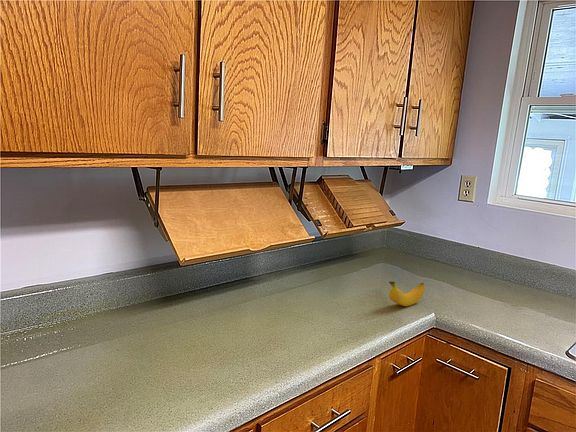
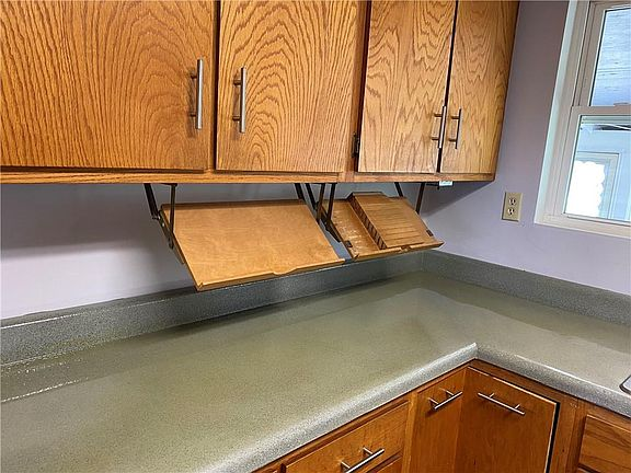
- banana (406, 293)
